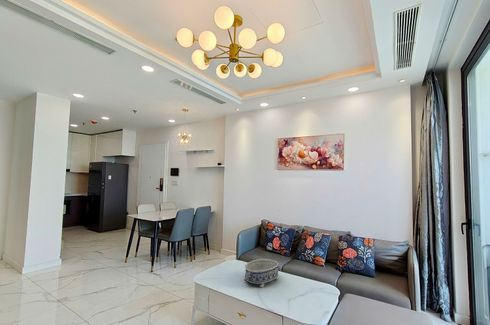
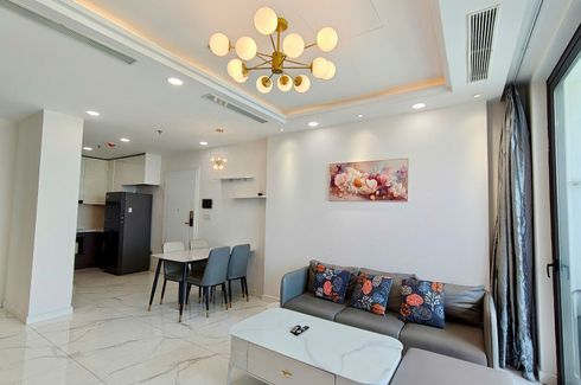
- decorative bowl (261, 272)
